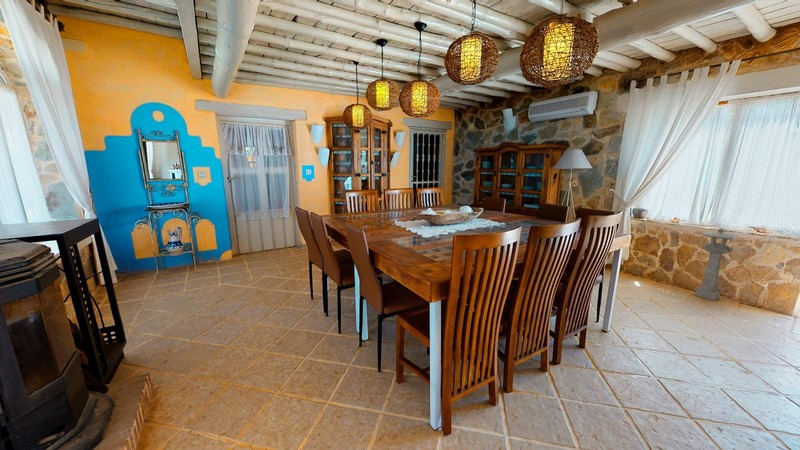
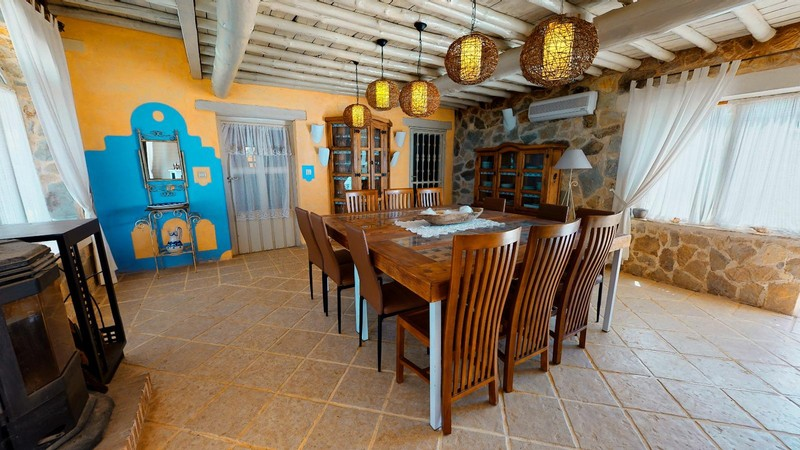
- lantern (713, 263)
